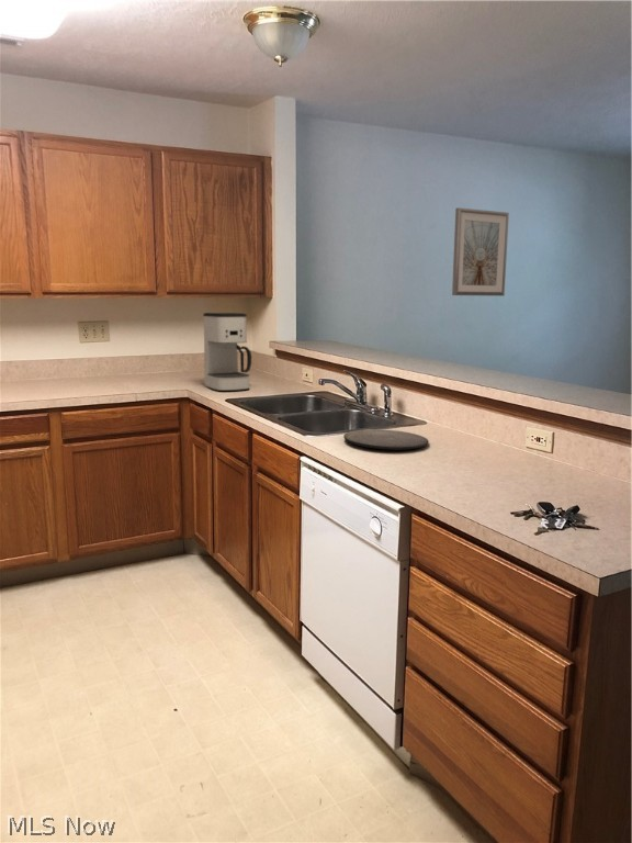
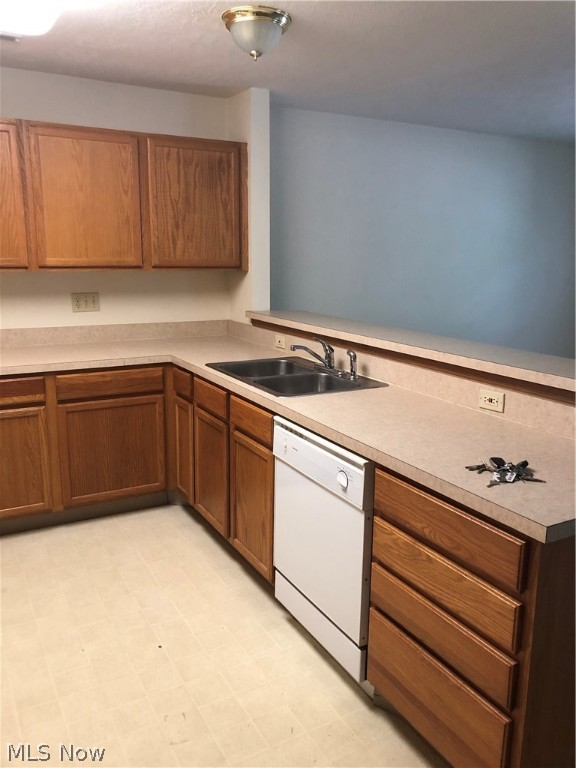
- coffee maker (229, 350)
- plate (385, 438)
- picture frame (481, 254)
